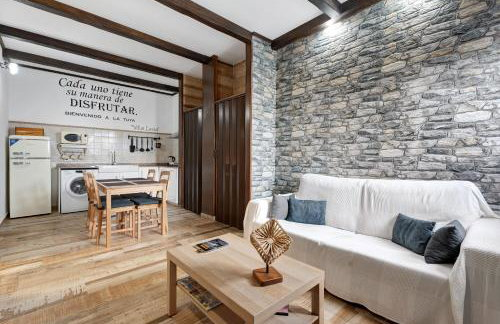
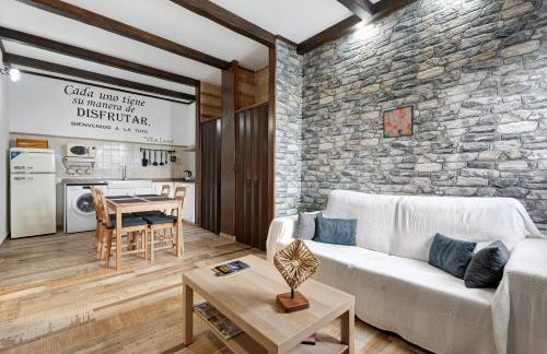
+ wall art (397, 122)
